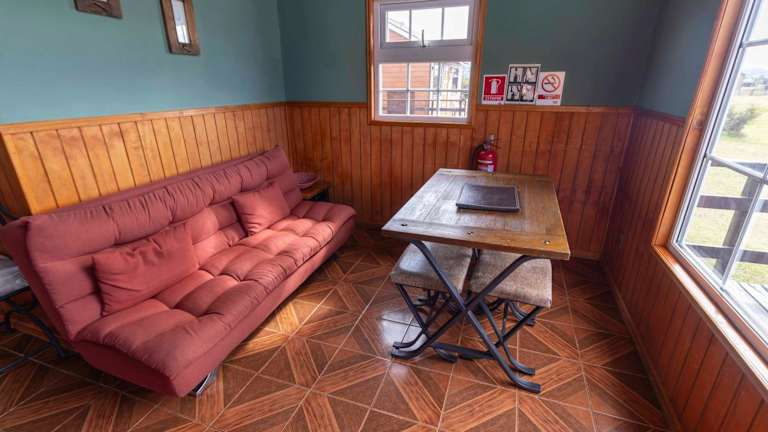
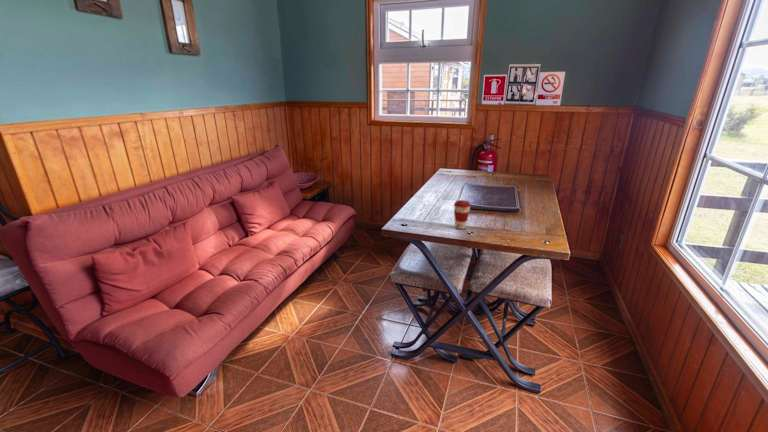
+ coffee cup (461, 214)
